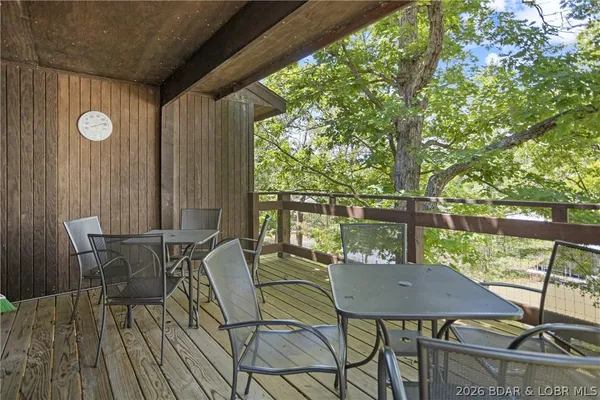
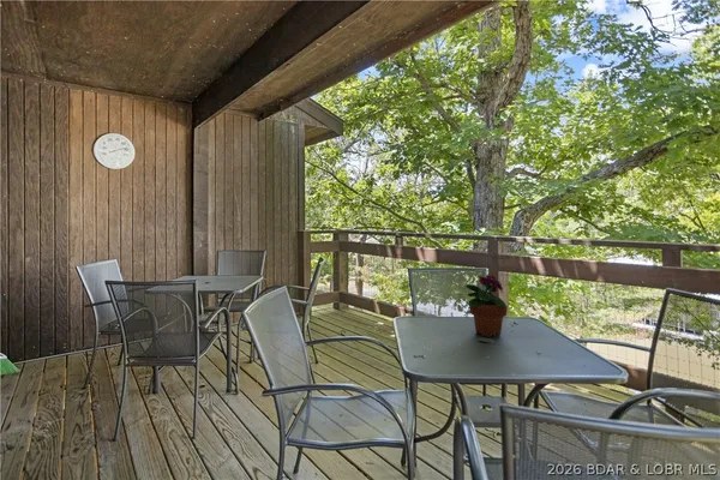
+ potted flower (486, 304)
